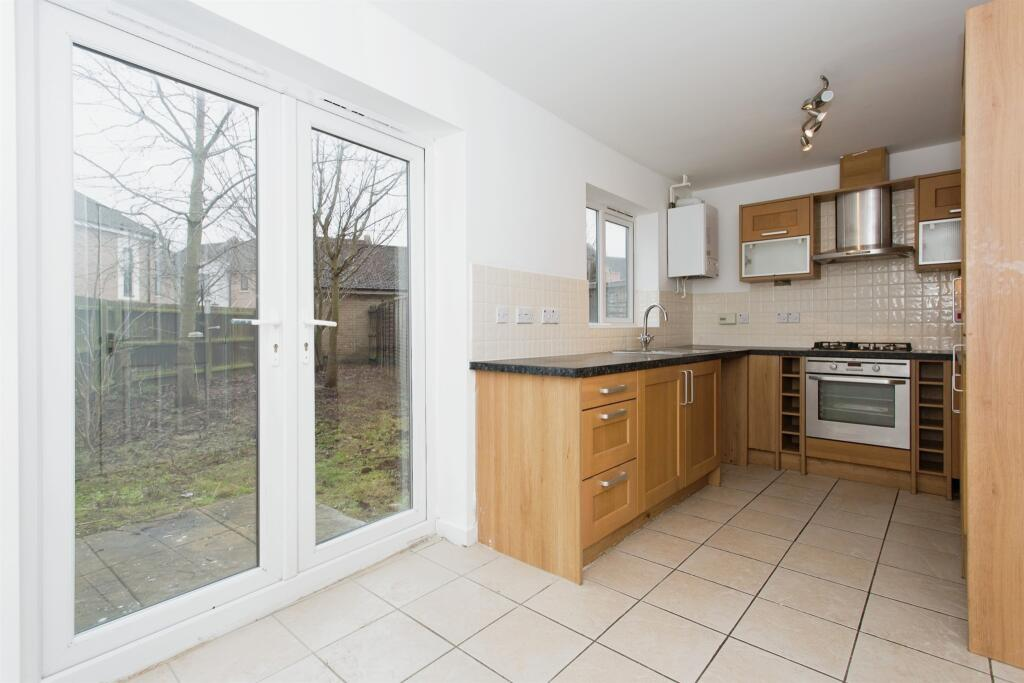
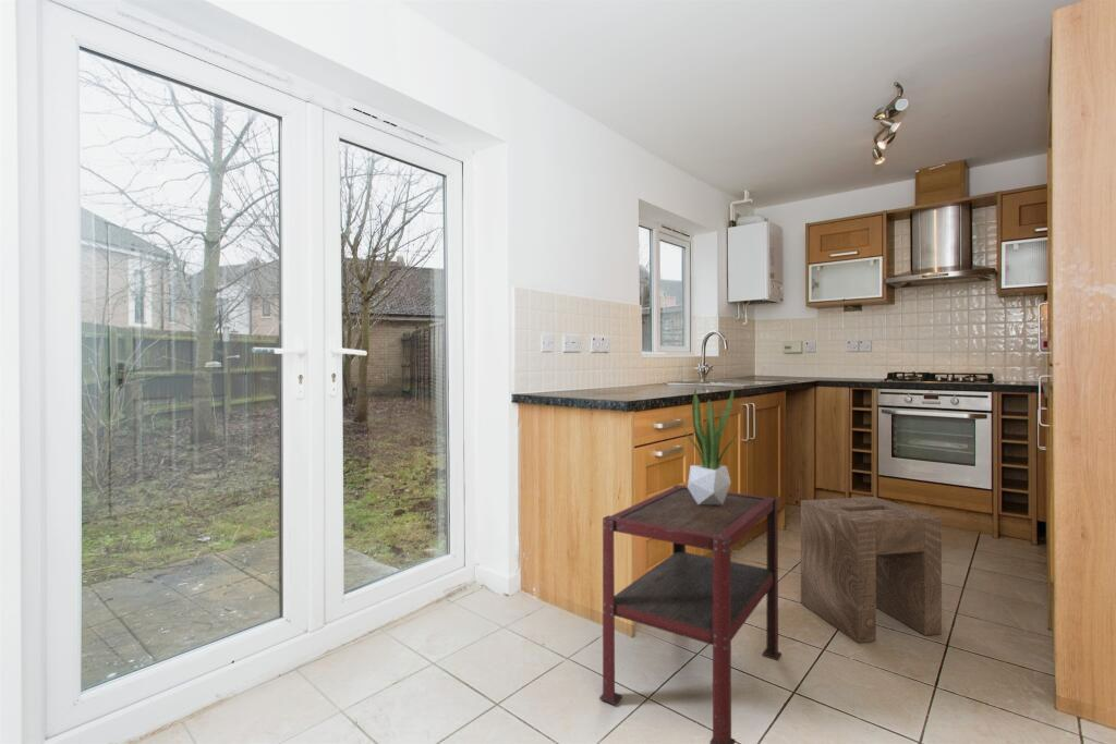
+ side table (696, 590)
+ potted plant (707, 443)
+ stool (866, 562)
